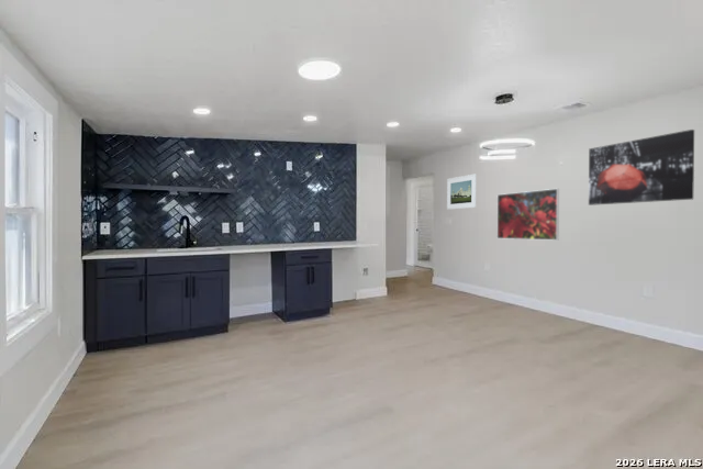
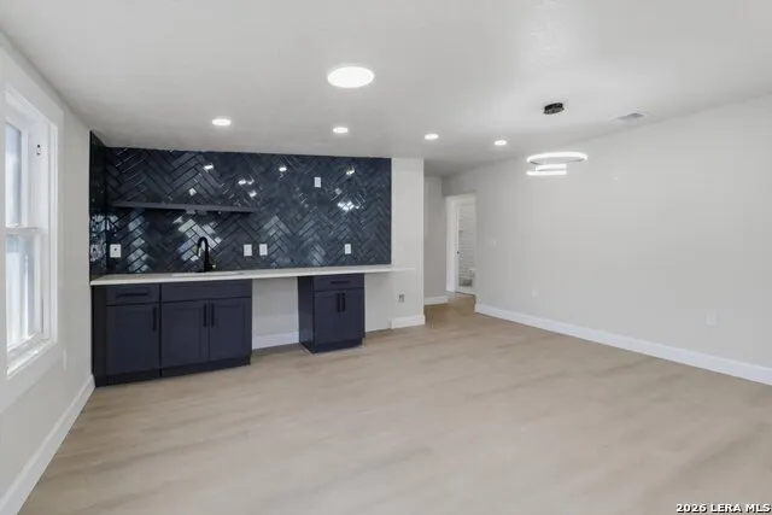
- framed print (525, 215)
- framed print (460, 192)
- wall art (635, 171)
